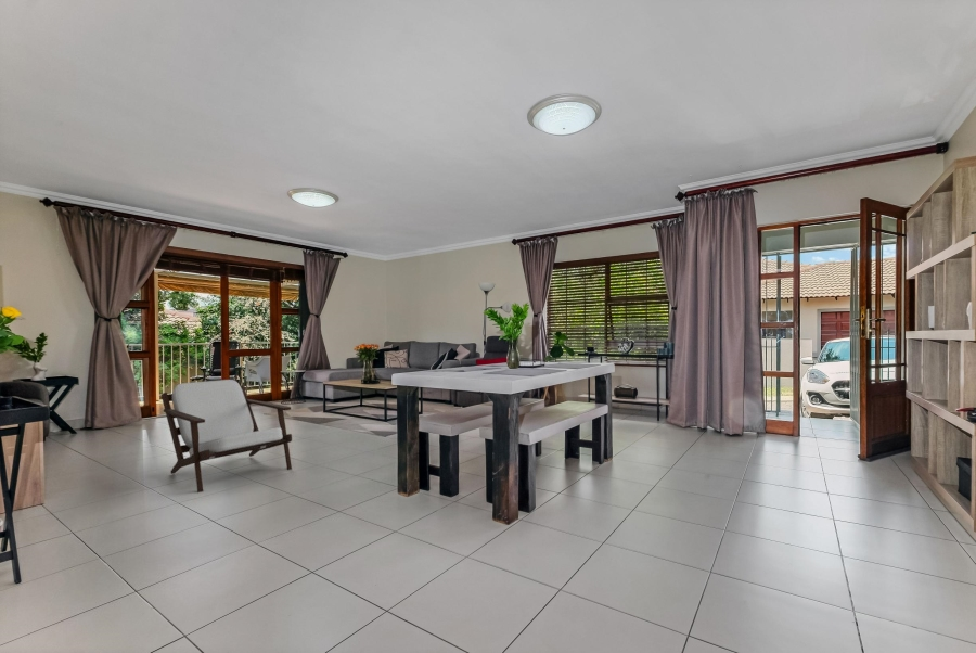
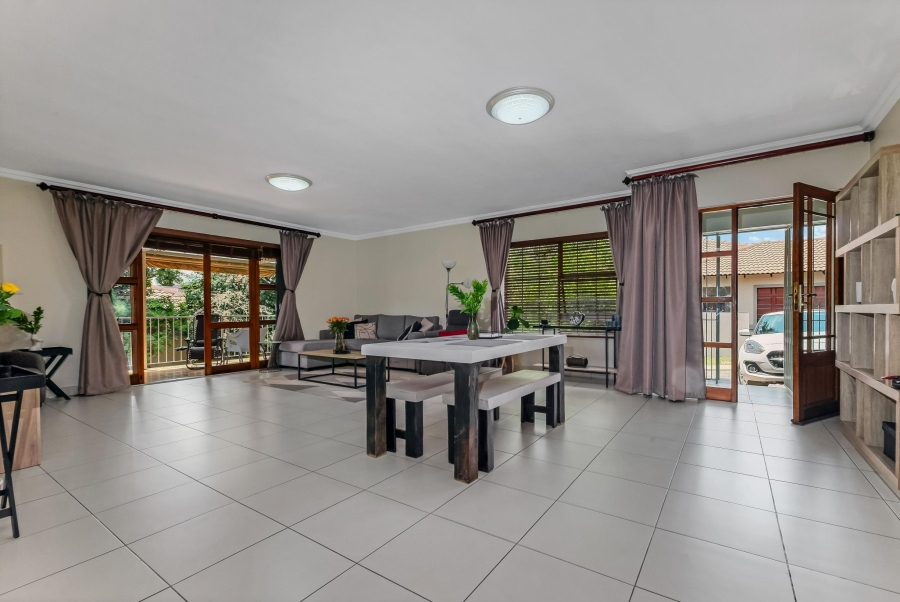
- armchair (226, 427)
